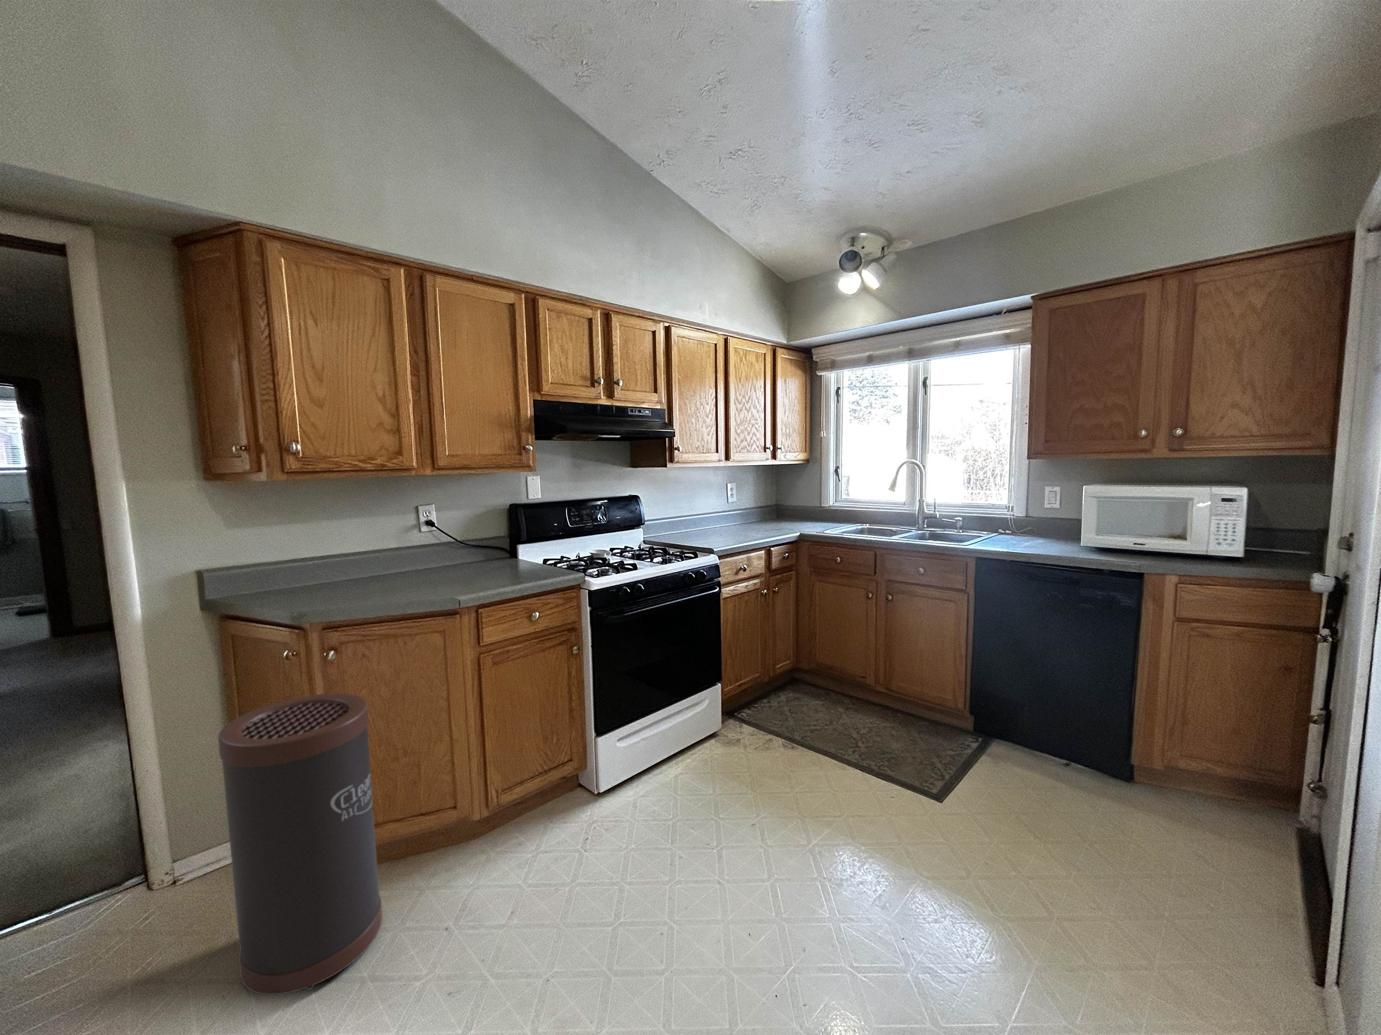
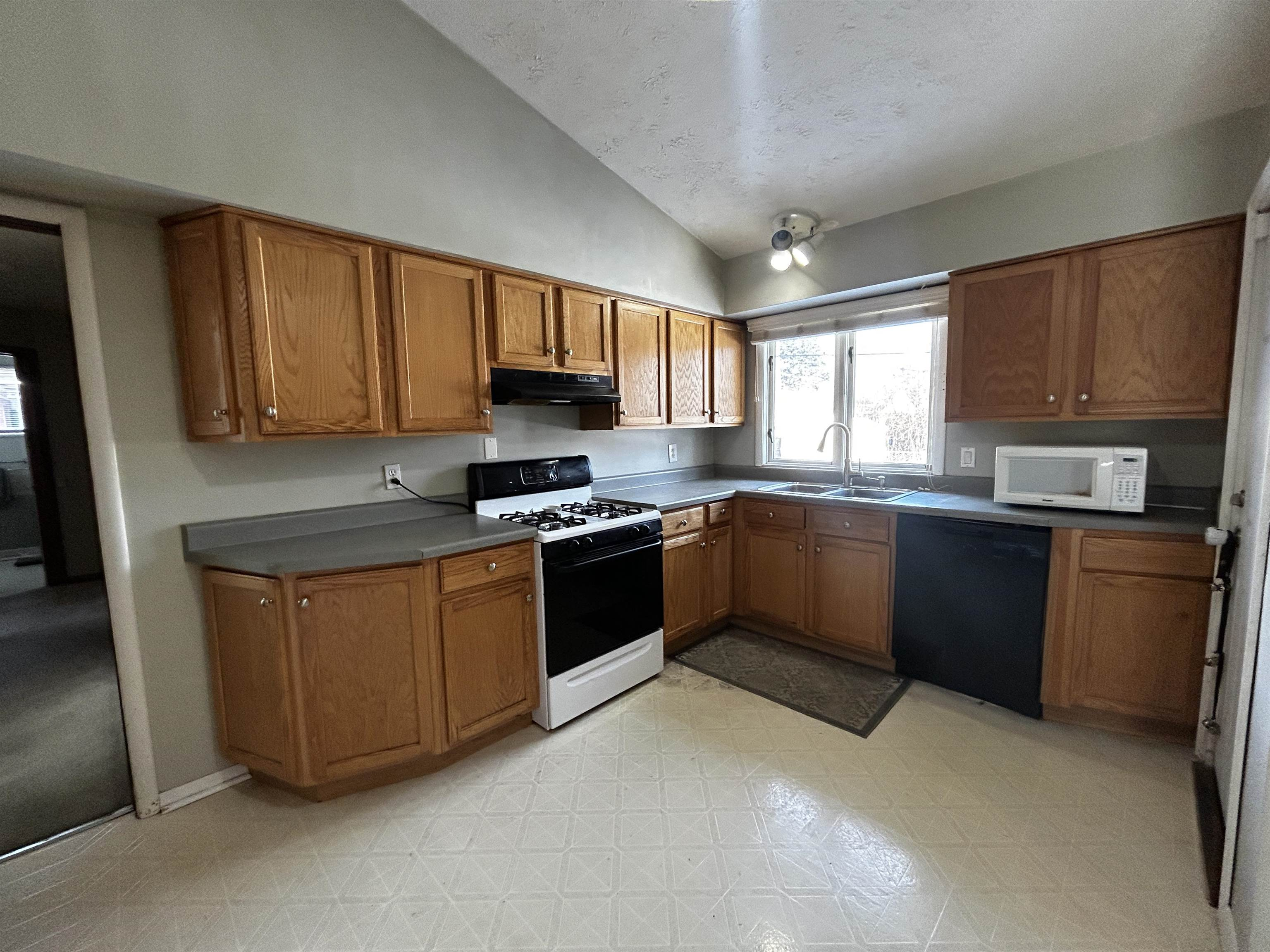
- trash can (307, 833)
